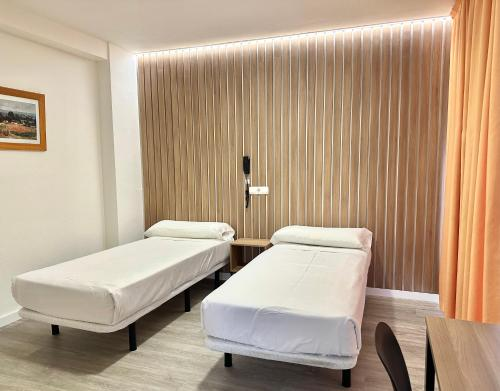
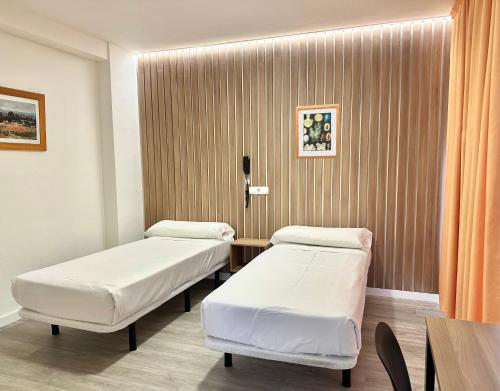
+ wall art (317, 132)
